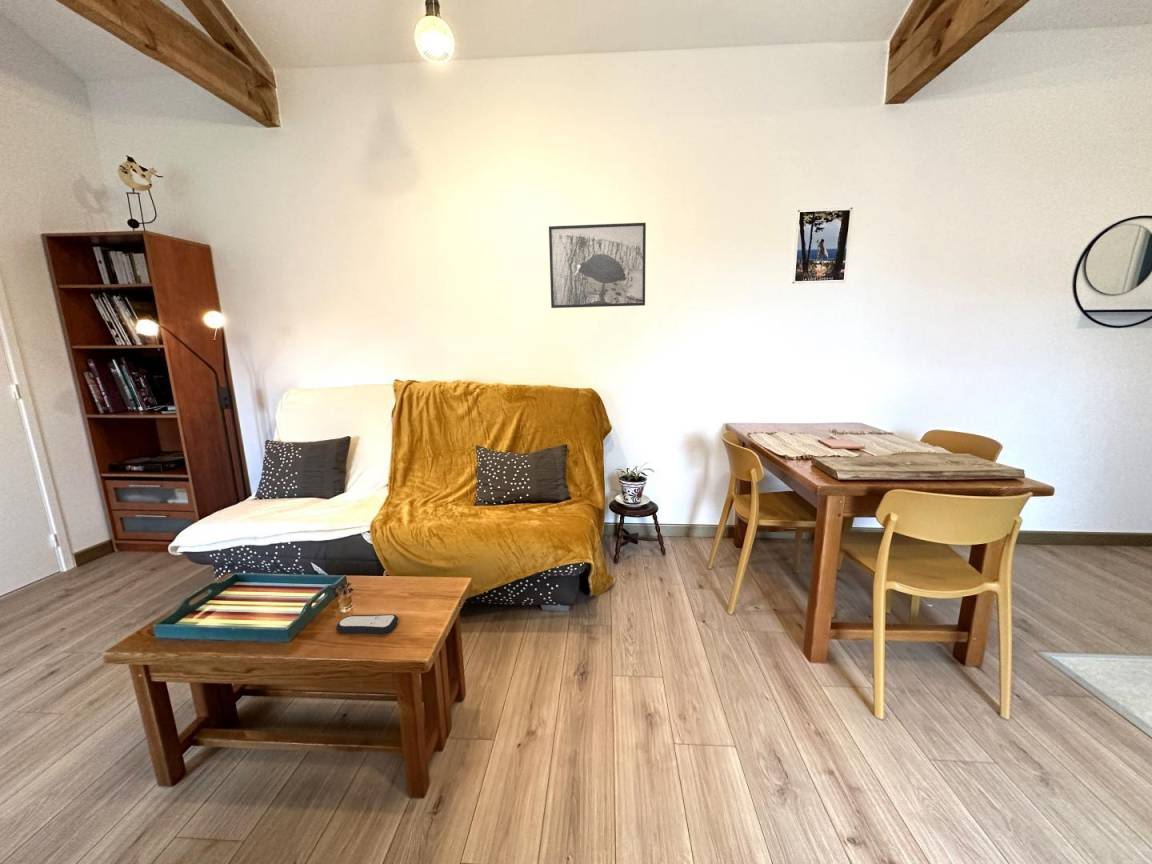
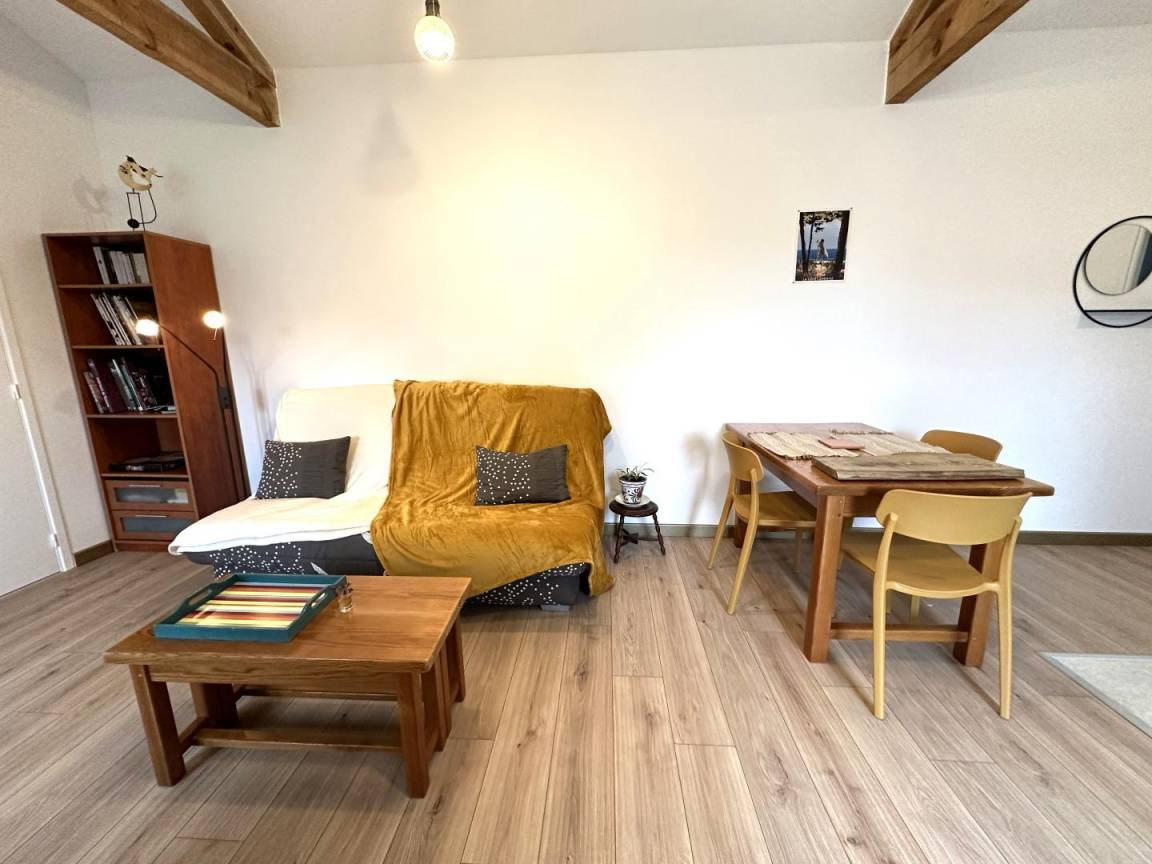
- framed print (597, 266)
- remote control (367, 623)
